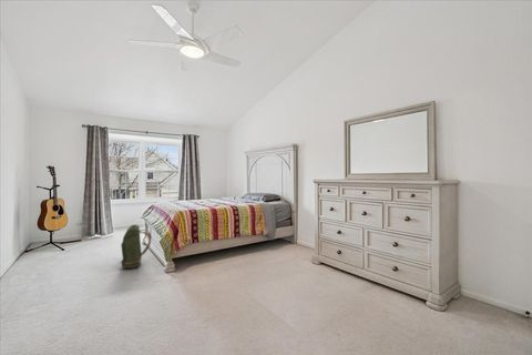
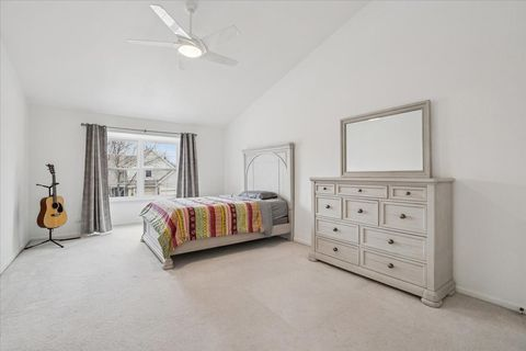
- backpack (135, 244)
